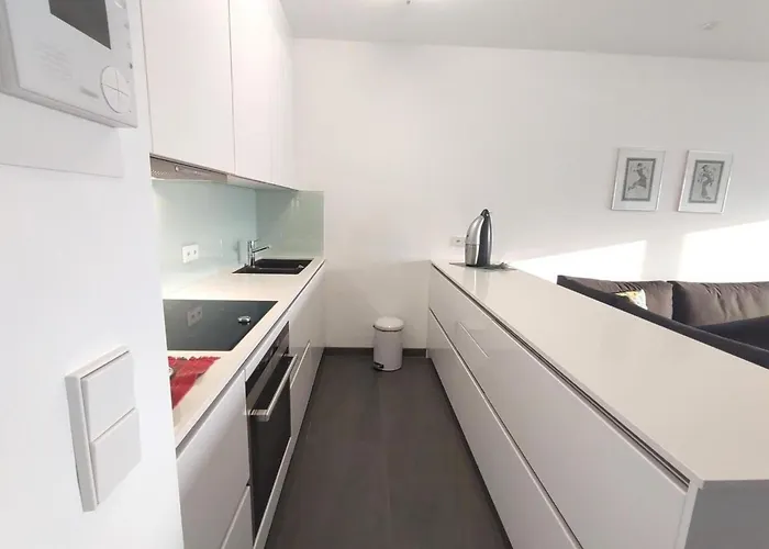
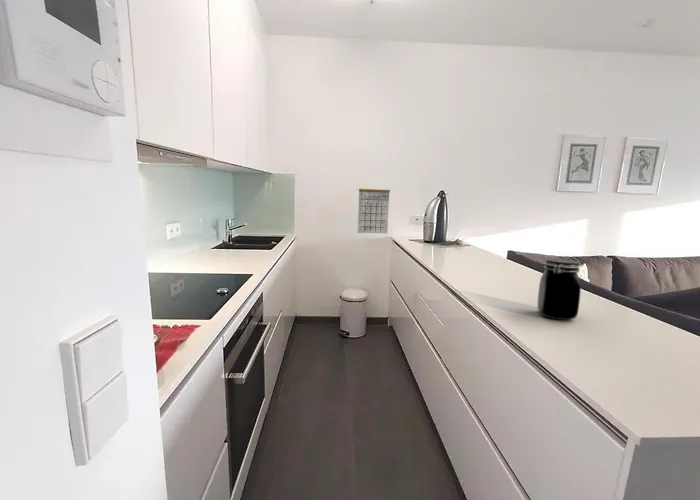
+ jar (558, 288)
+ calendar (373, 206)
